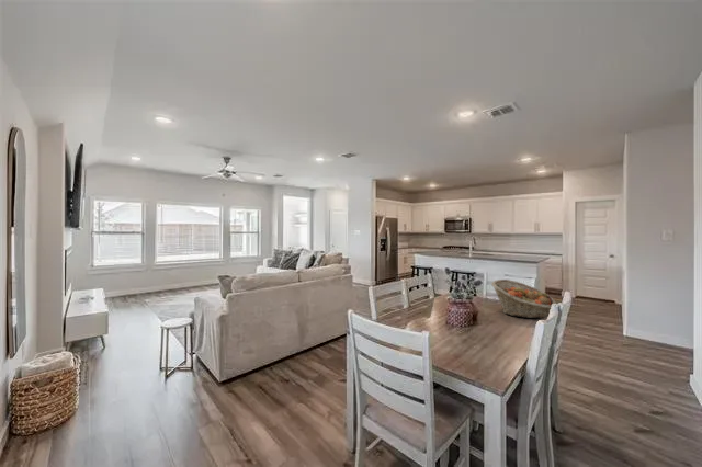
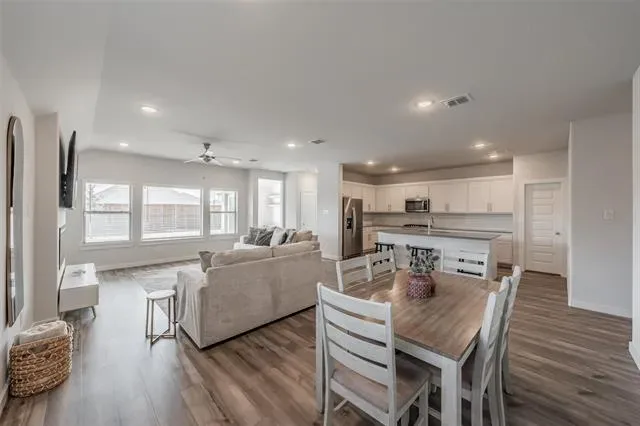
- fruit basket (522, 297)
